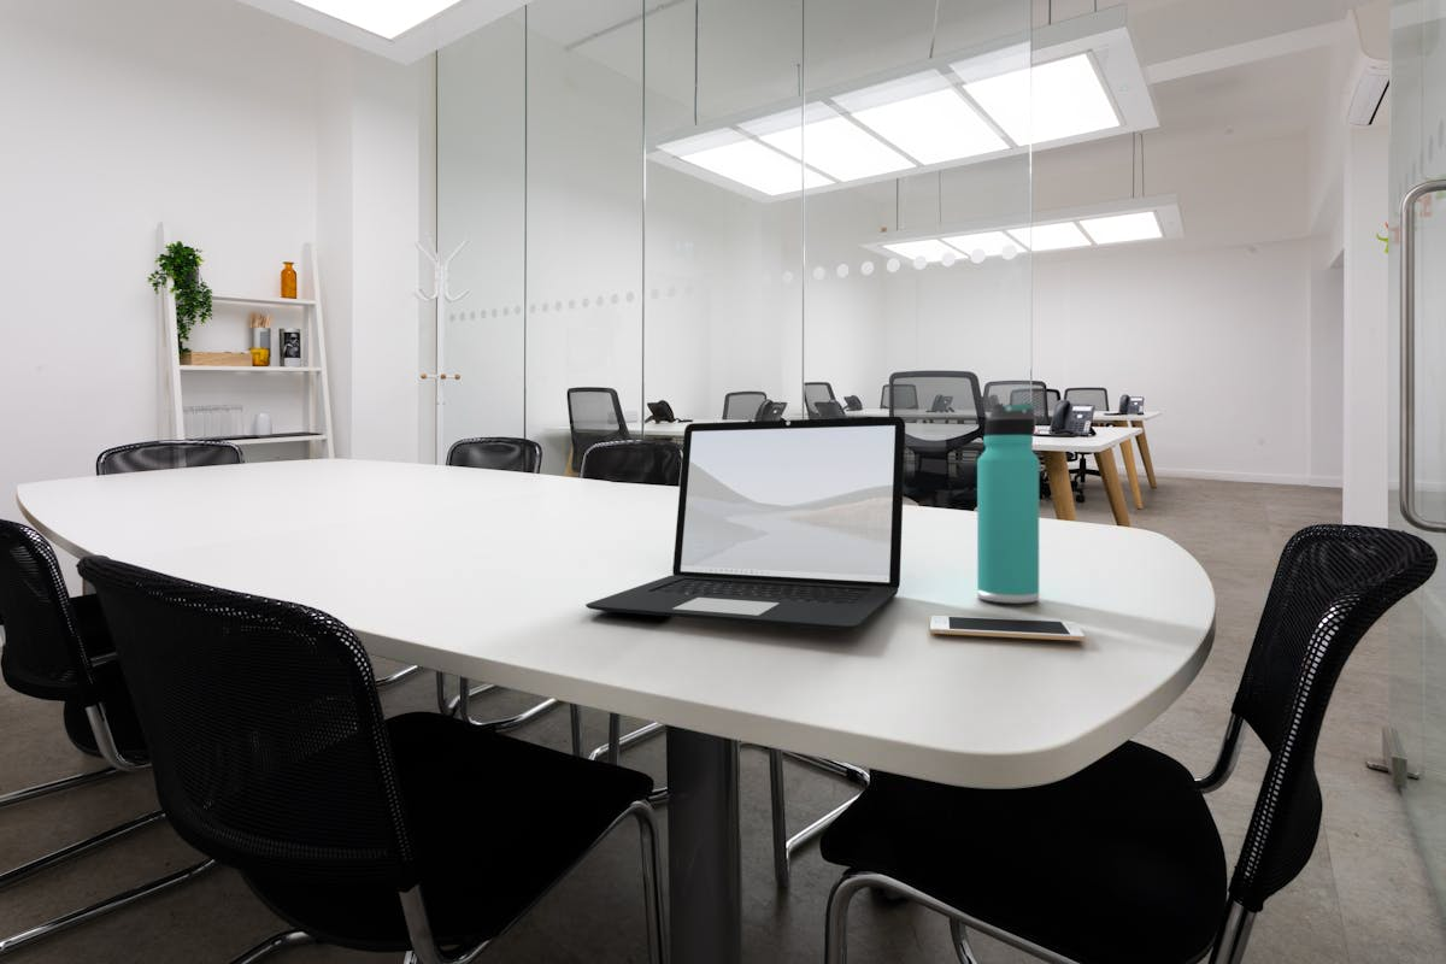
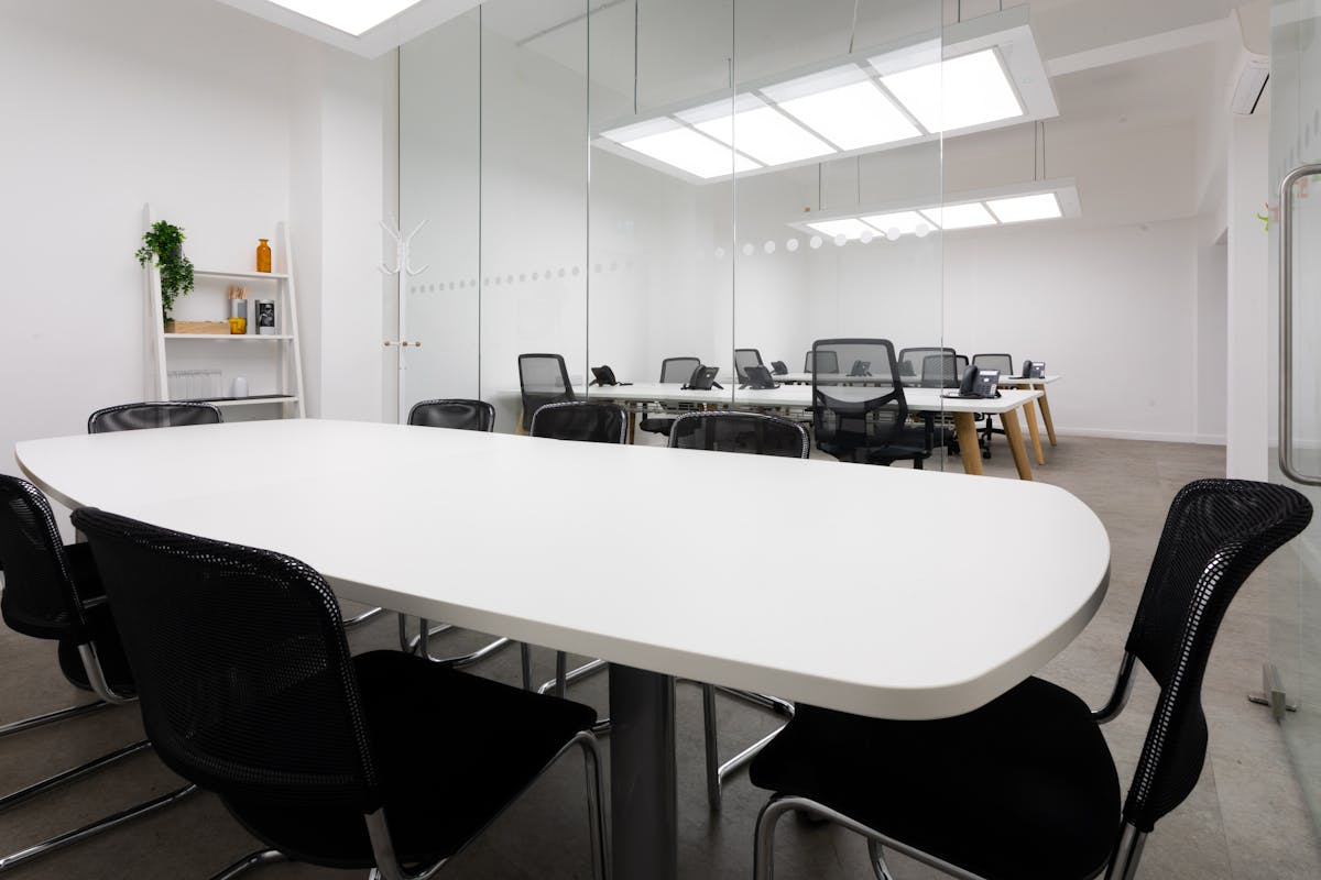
- thermos bottle (1007, 500)
- laptop (753, 507)
- cell phone (1003, 627)
